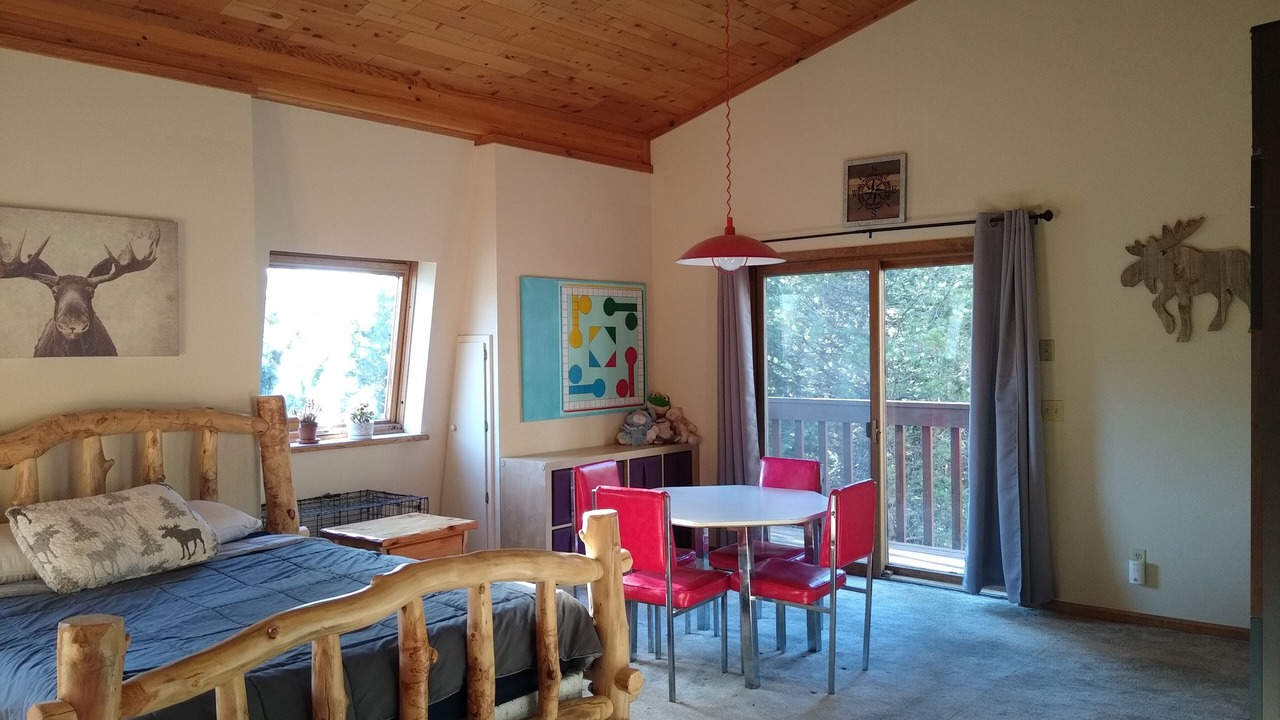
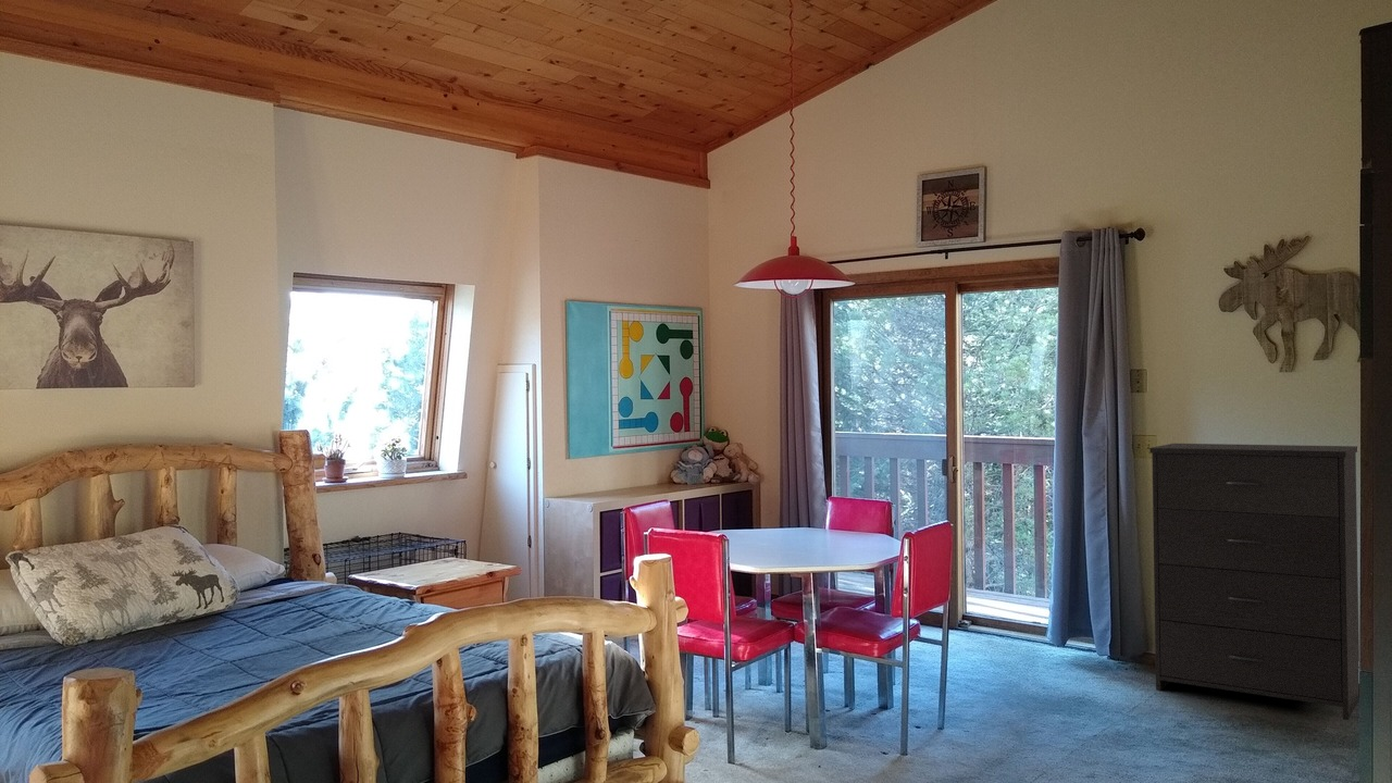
+ dresser (1254, 570)
